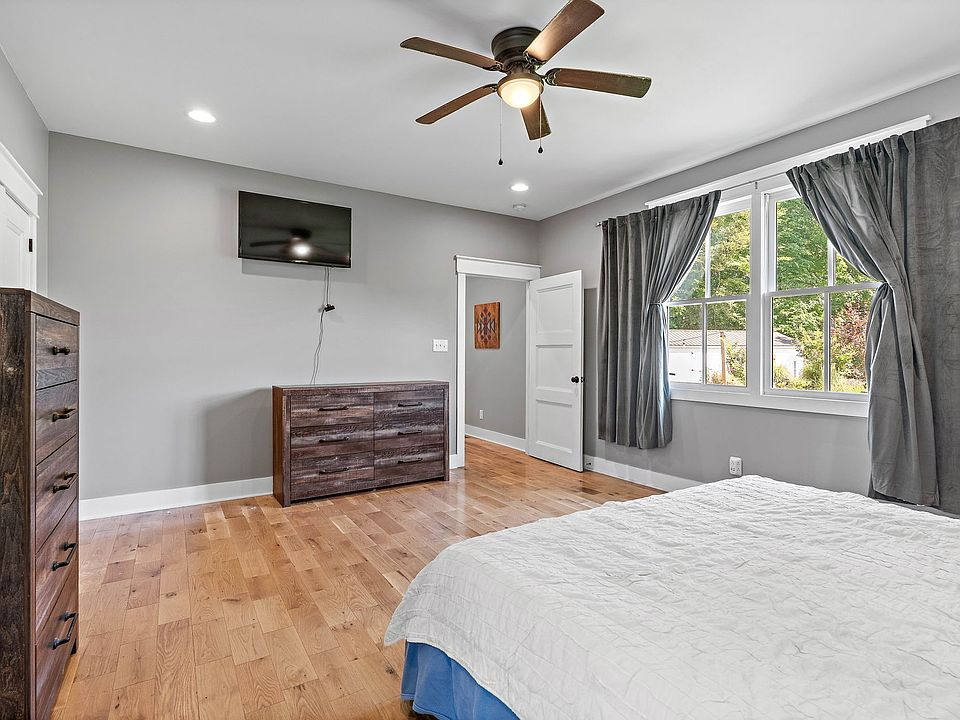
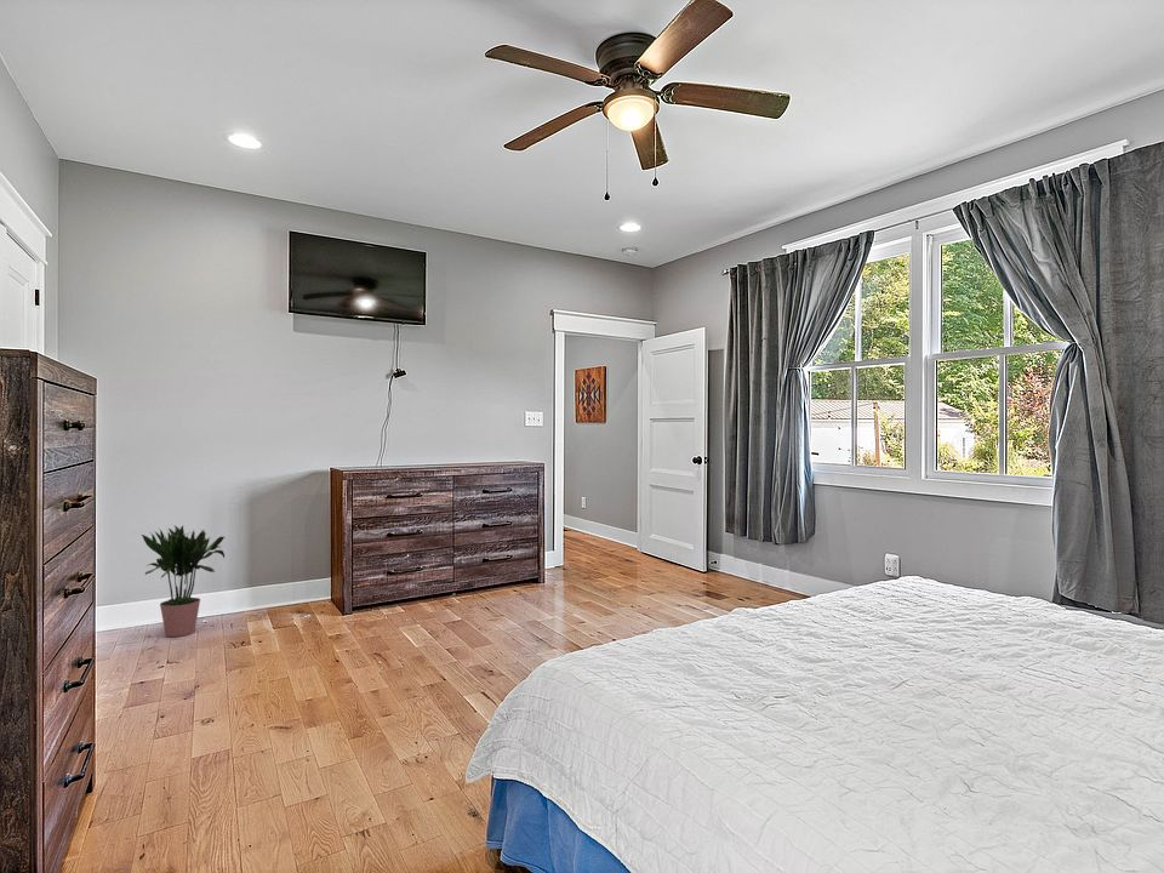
+ potted plant (186, 576)
